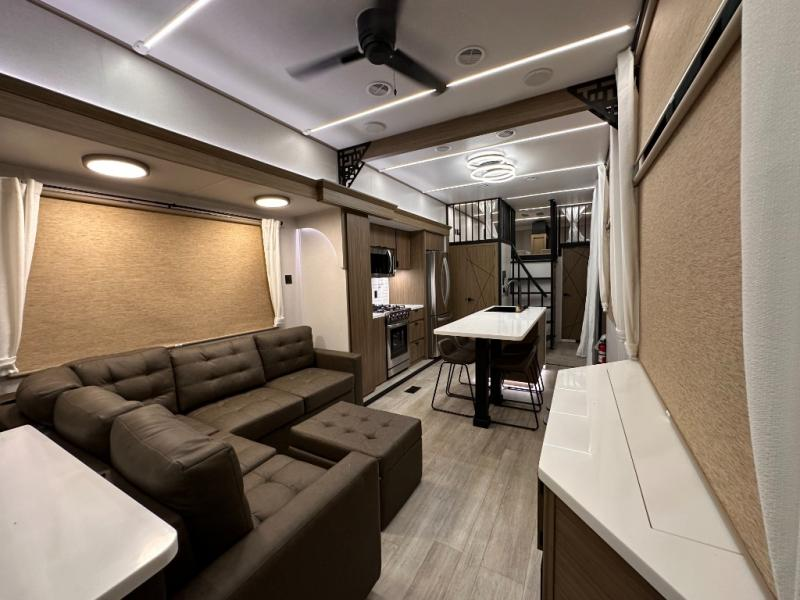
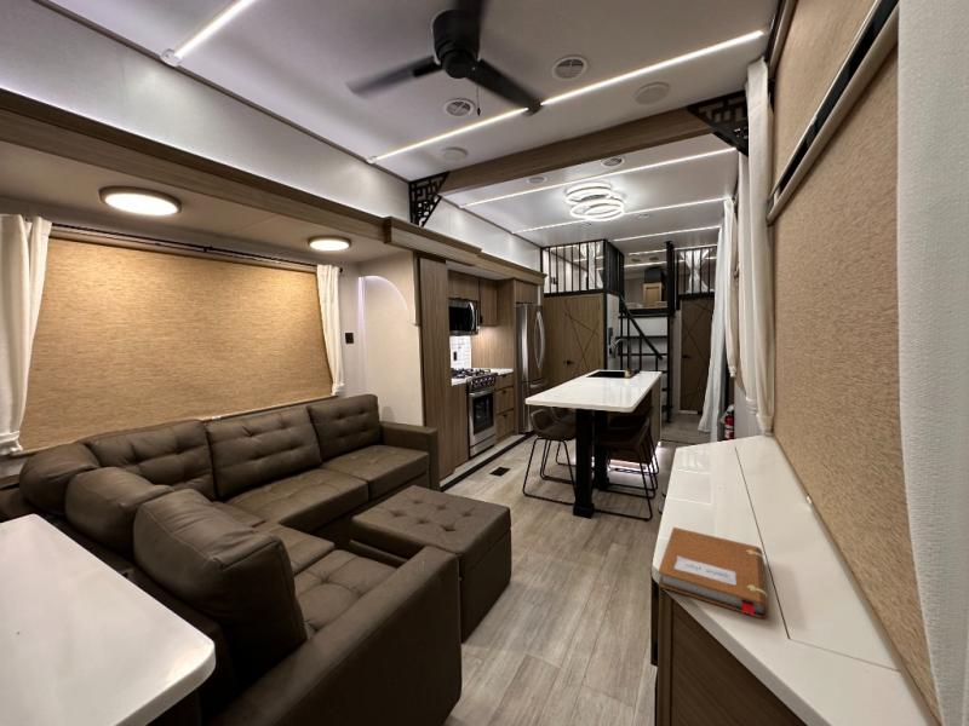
+ notebook (712, 566)
